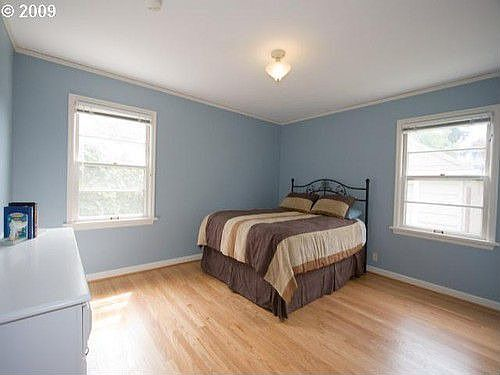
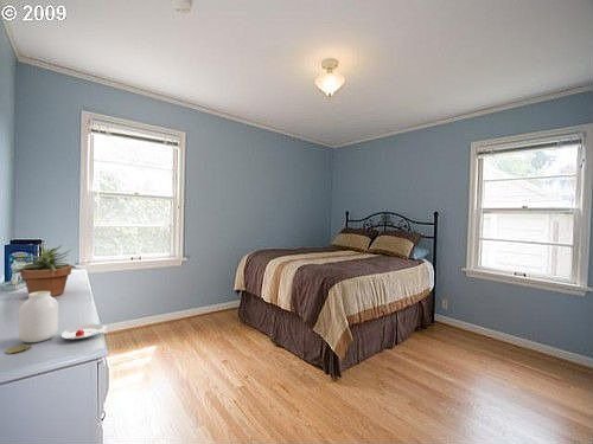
+ potted plant (49, 269)
+ jar (57, 315)
